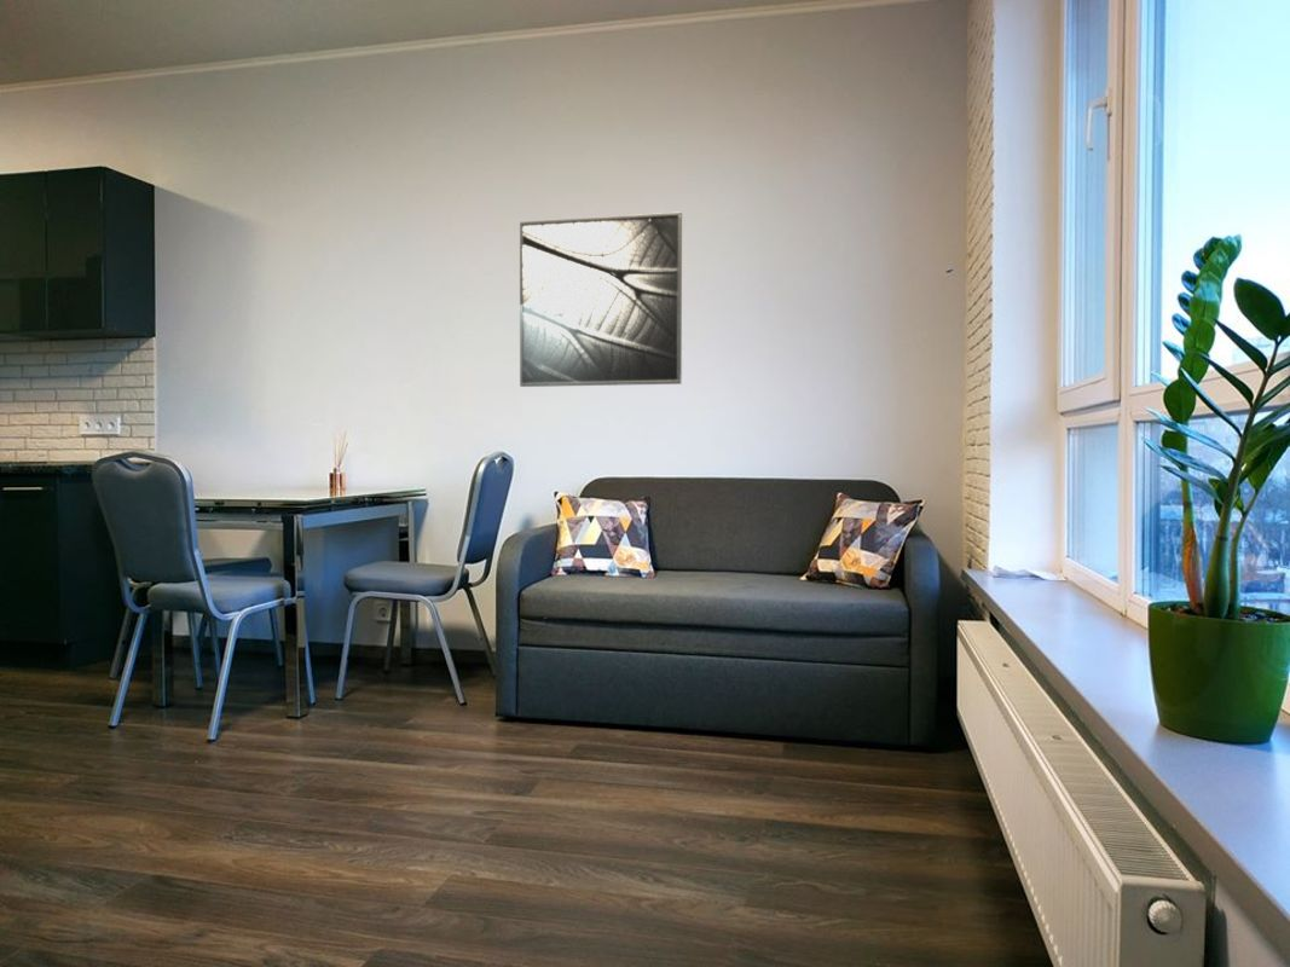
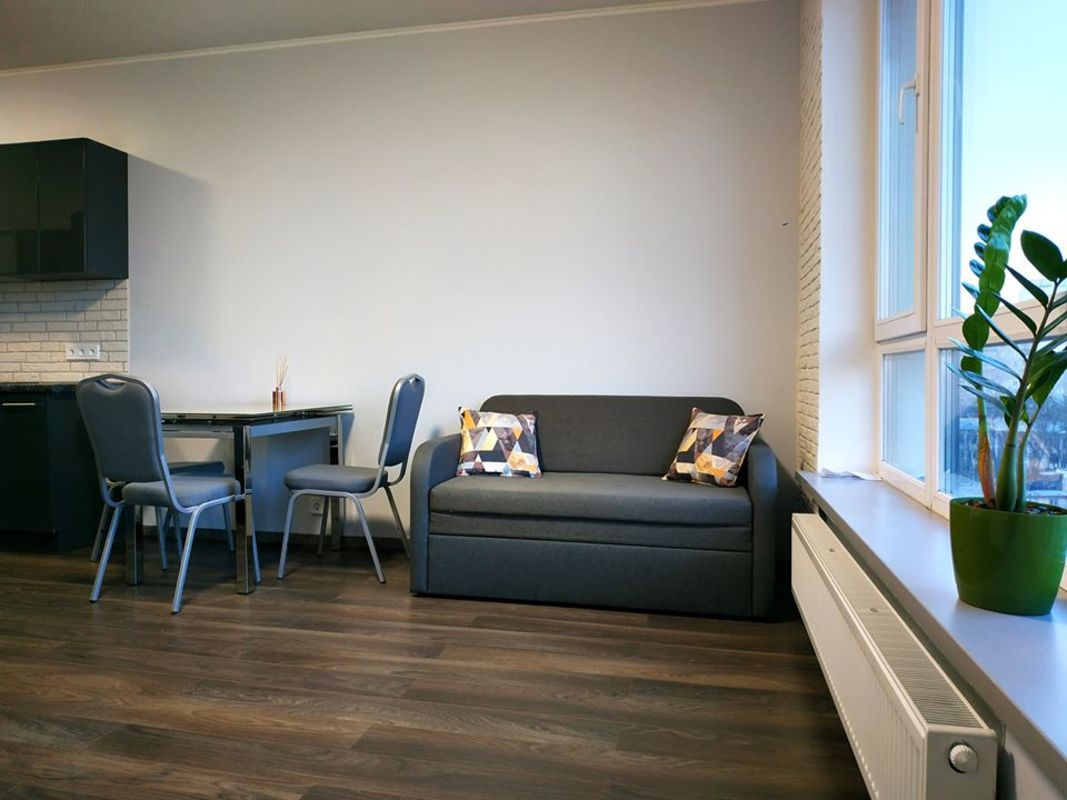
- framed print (598, 301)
